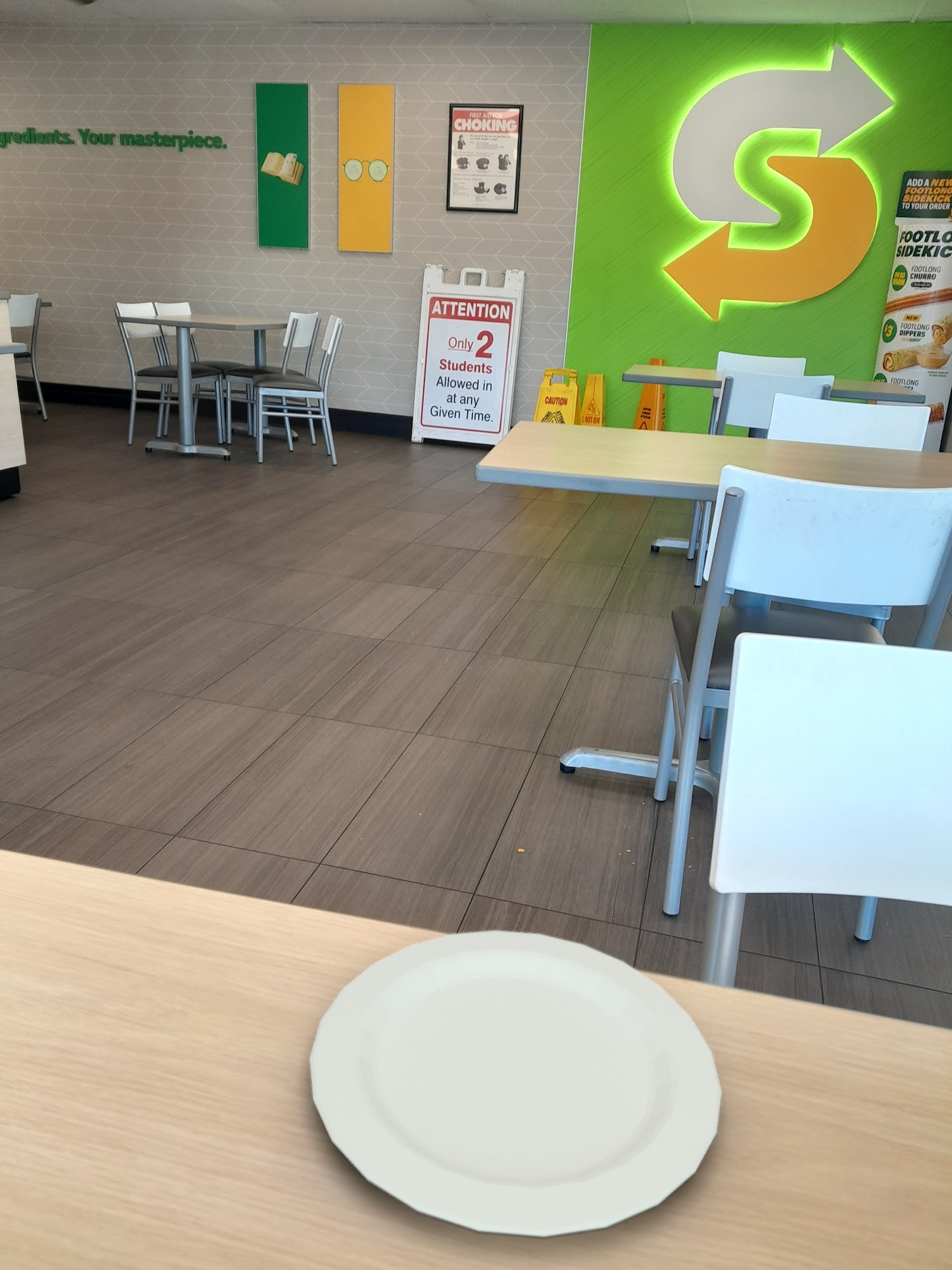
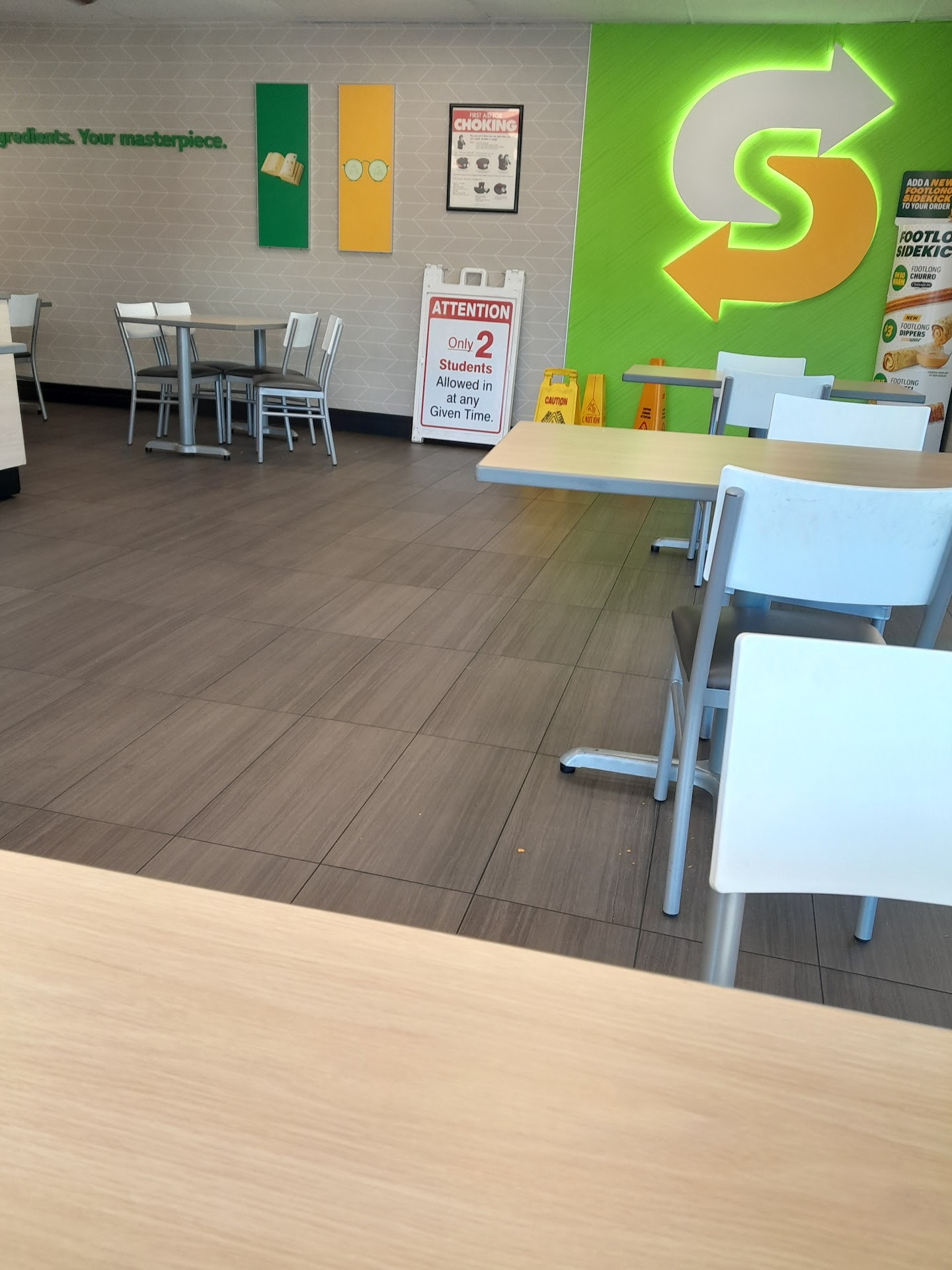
- plate (514, 1064)
